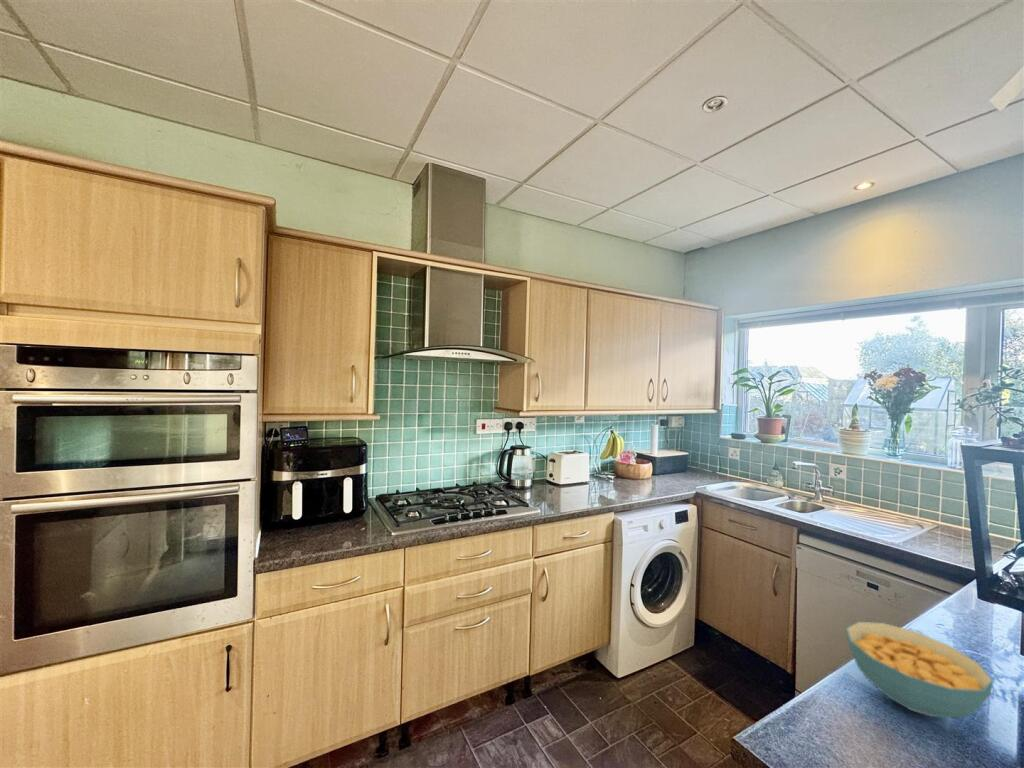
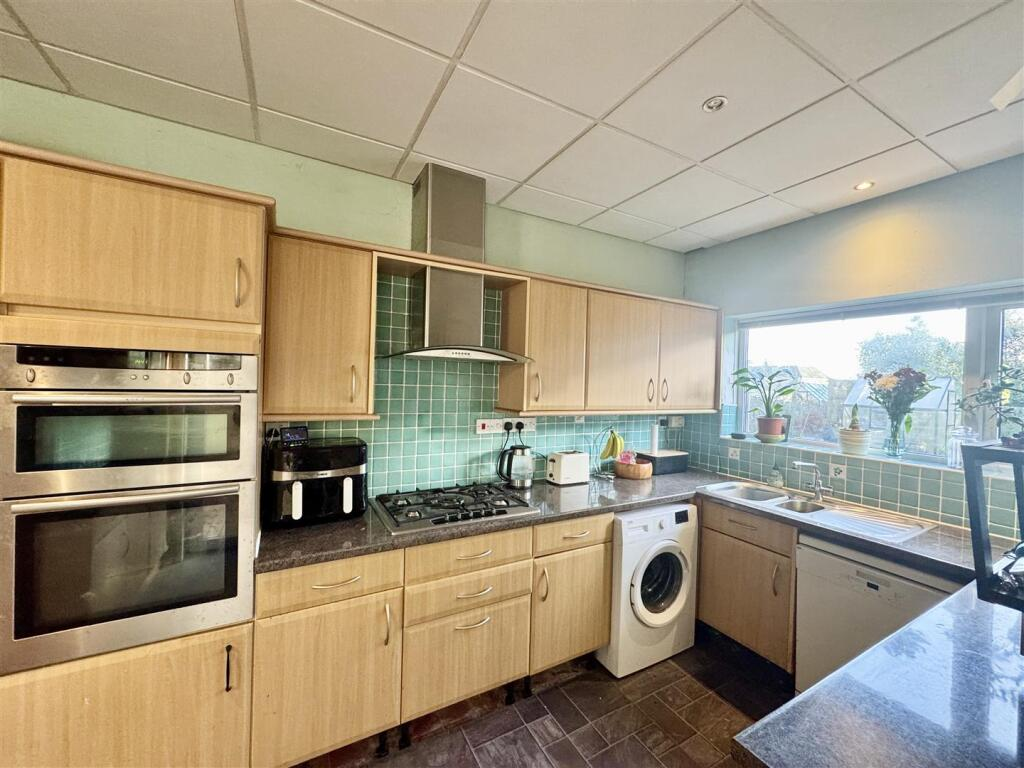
- cereal bowl (912, 677)
